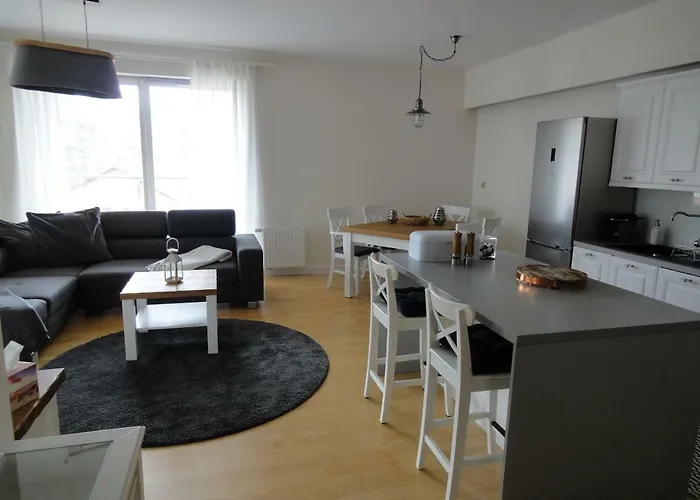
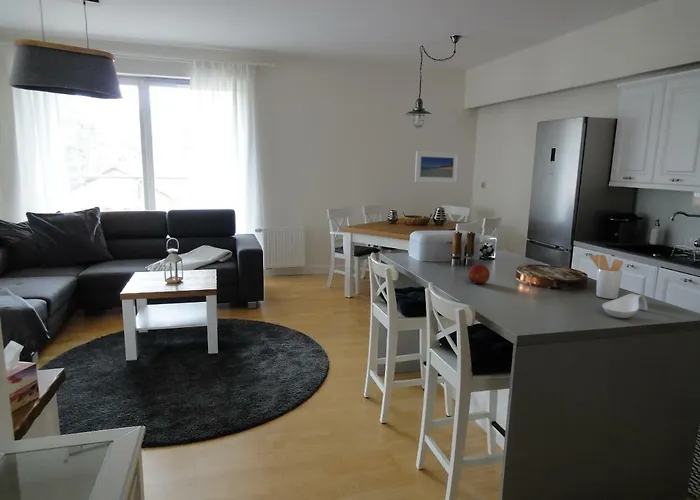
+ utensil holder (604, 275)
+ fruit (479, 273)
+ spoon rest (627, 304)
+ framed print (436, 167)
